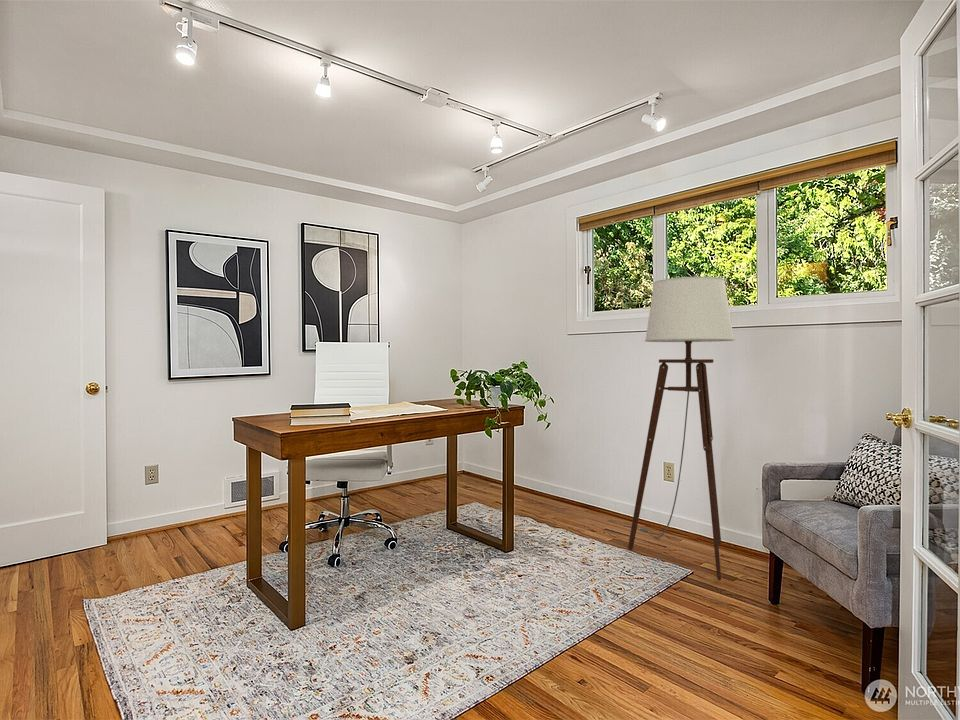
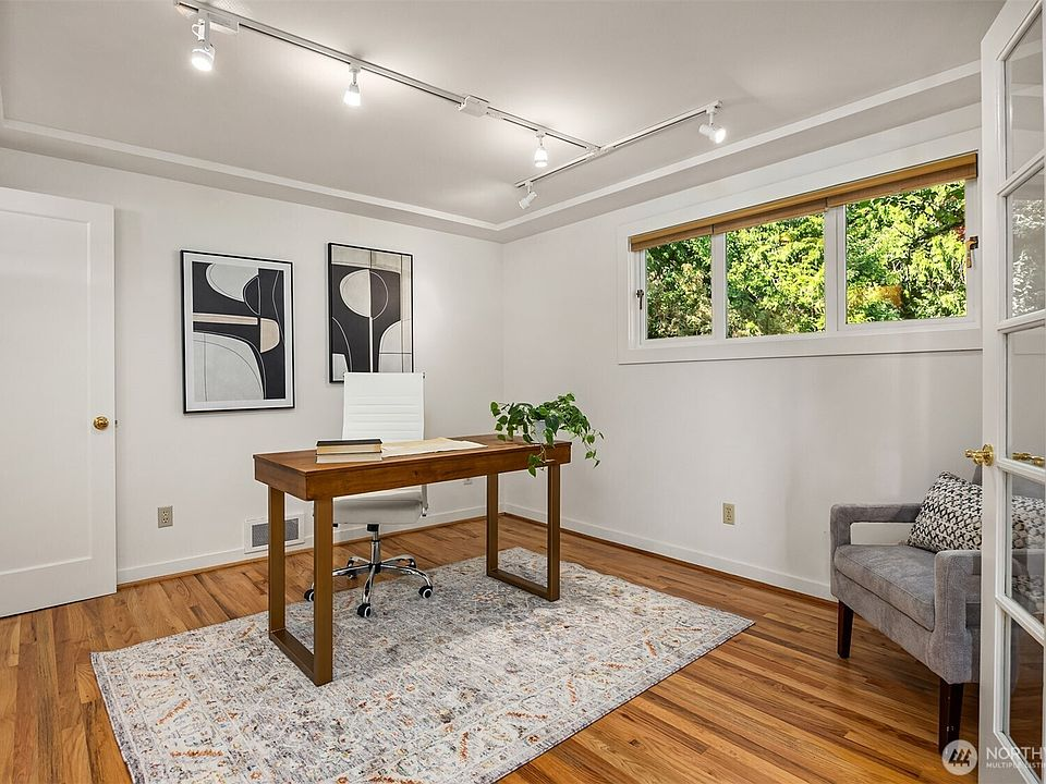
- floor lamp (685, 417)
